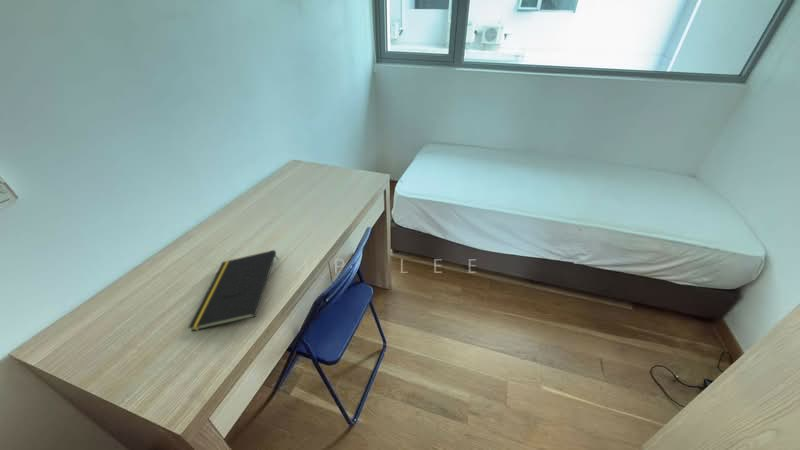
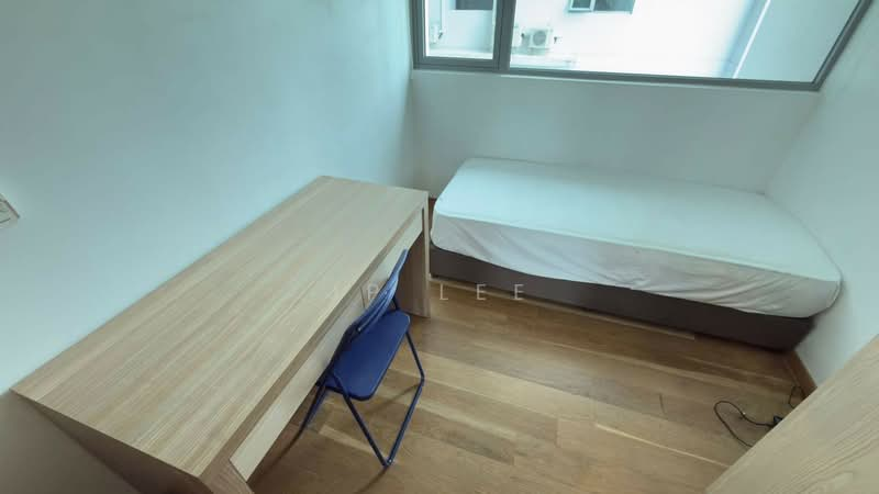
- notepad (237, 286)
